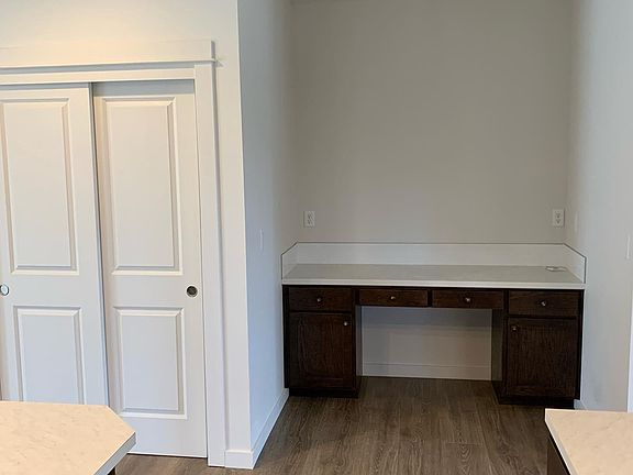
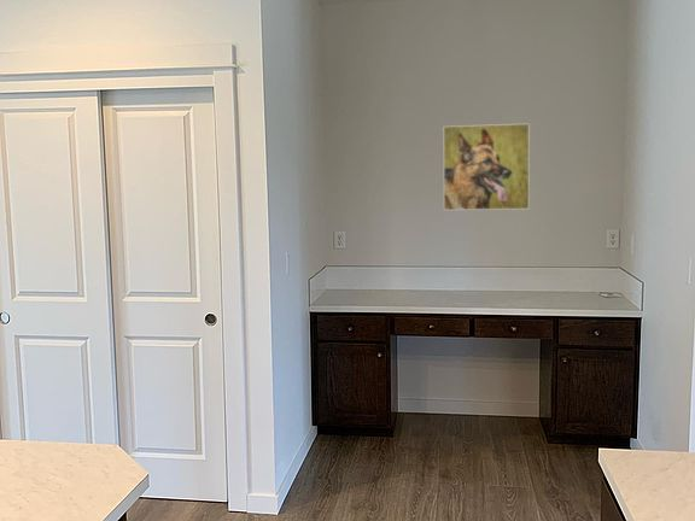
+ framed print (485, 168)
